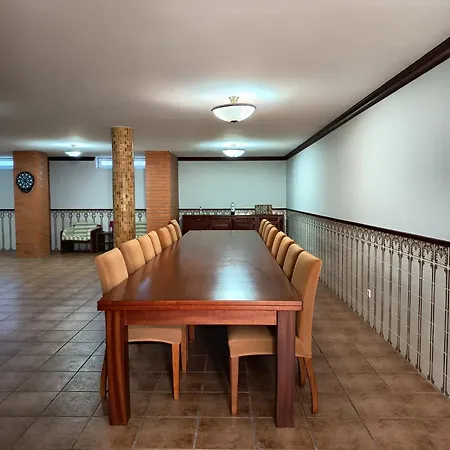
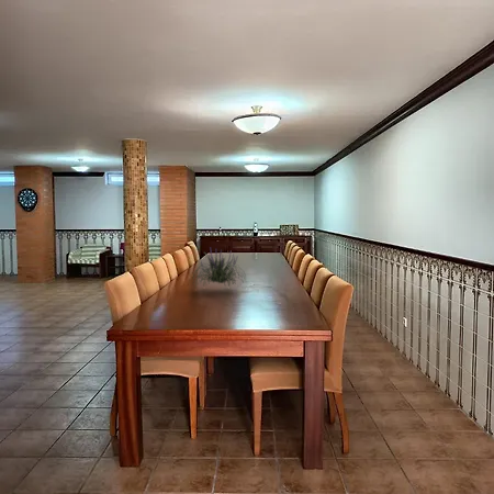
+ plant (216, 269)
